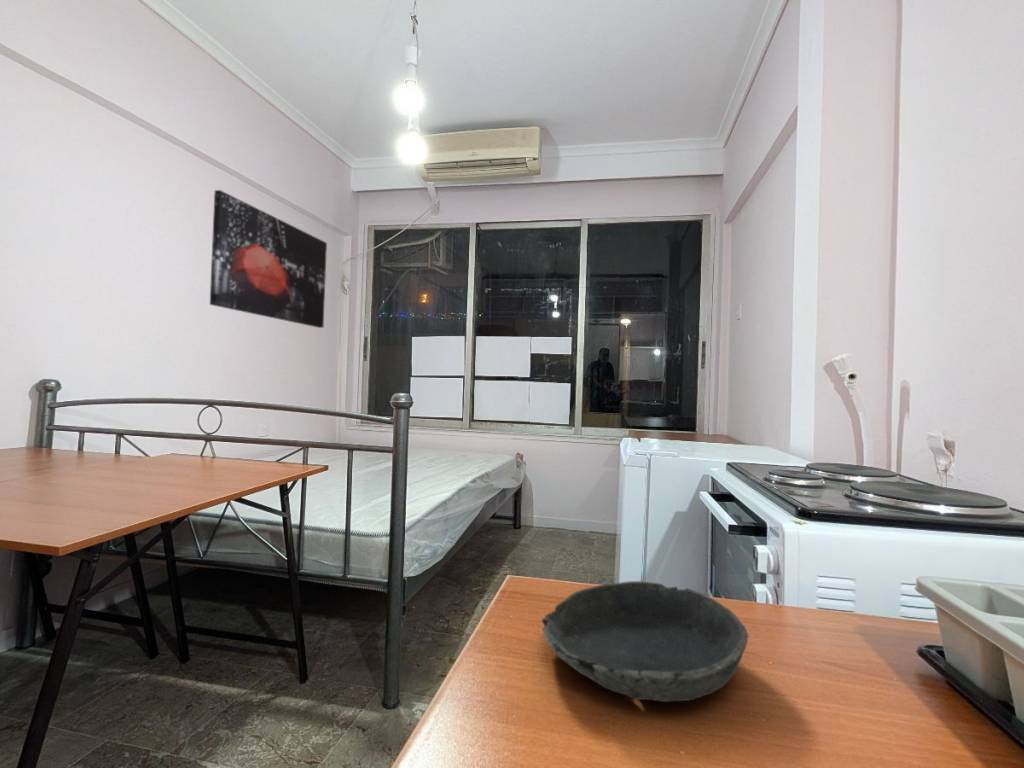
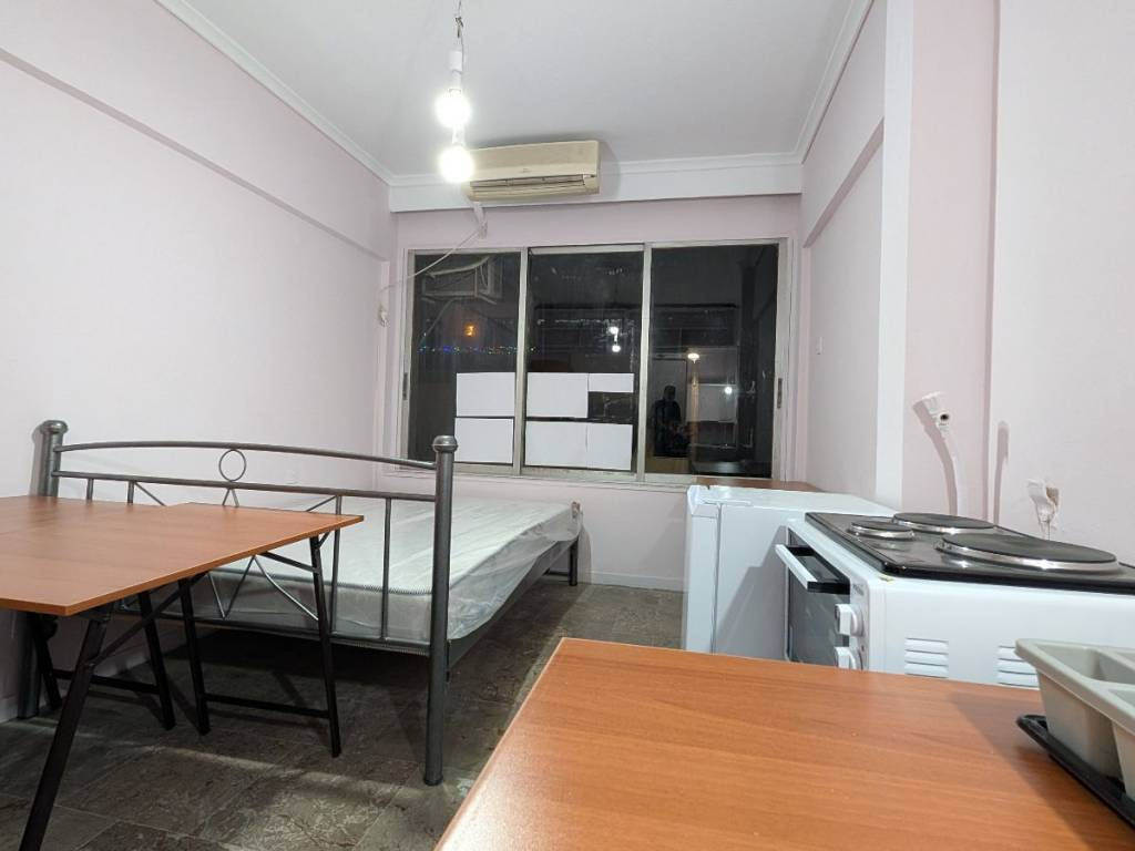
- bowl (638, 635)
- wall art (276, 269)
